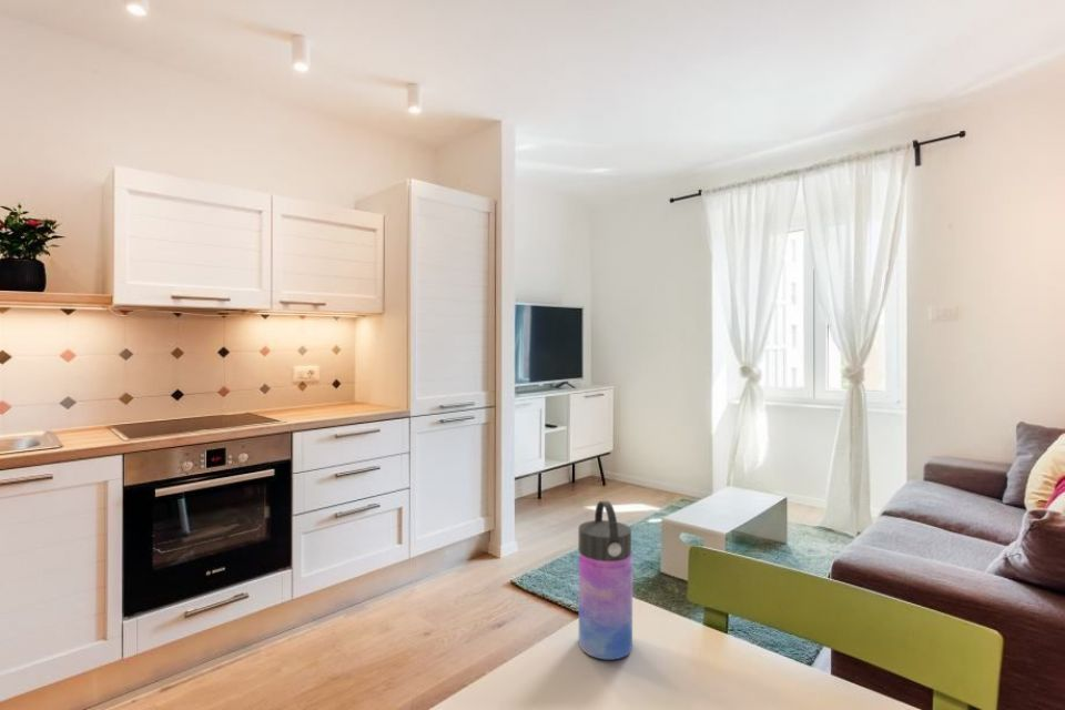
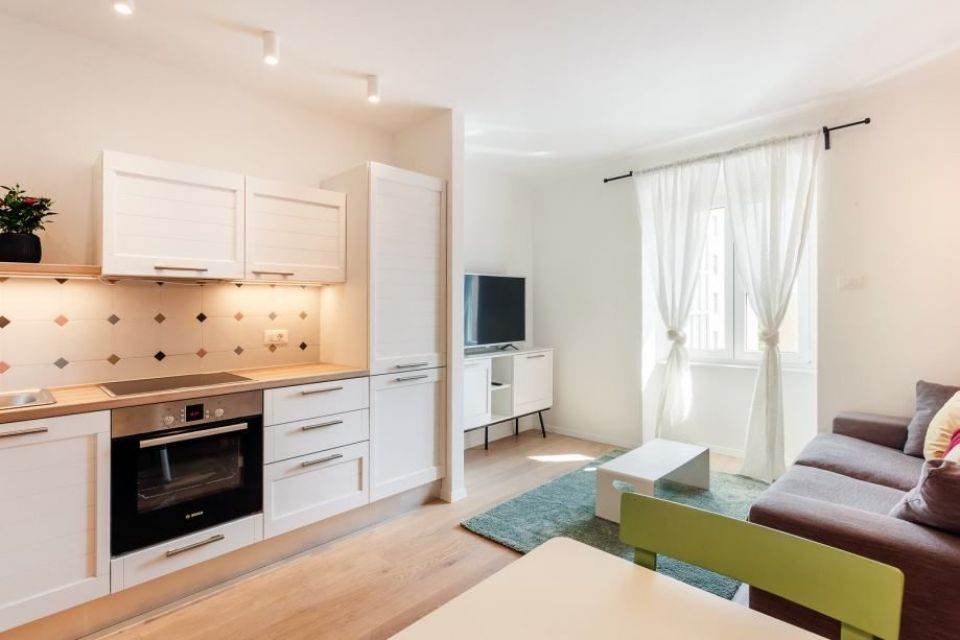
- water bottle (605, 572)
